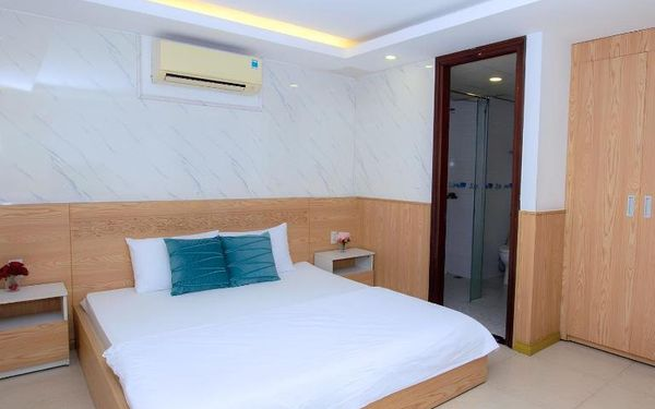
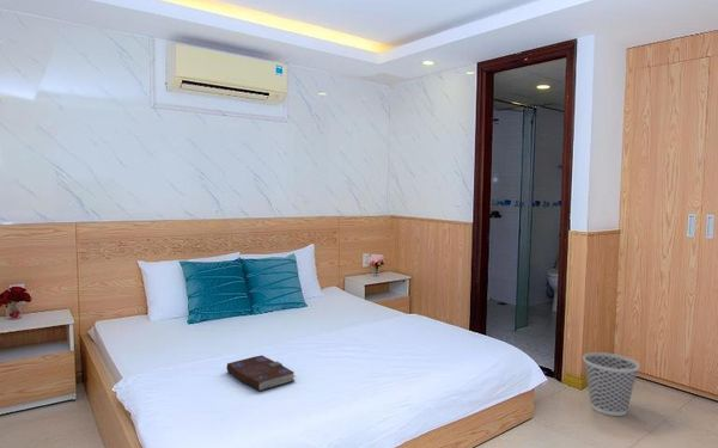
+ book (260, 370)
+ wastebasket (609, 383)
